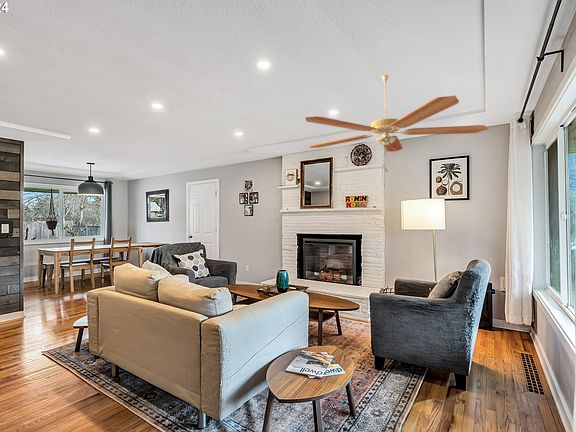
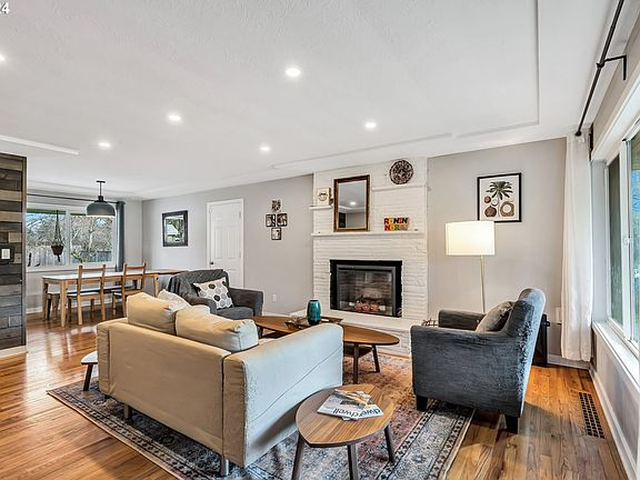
- ceiling fan (385, 111)
